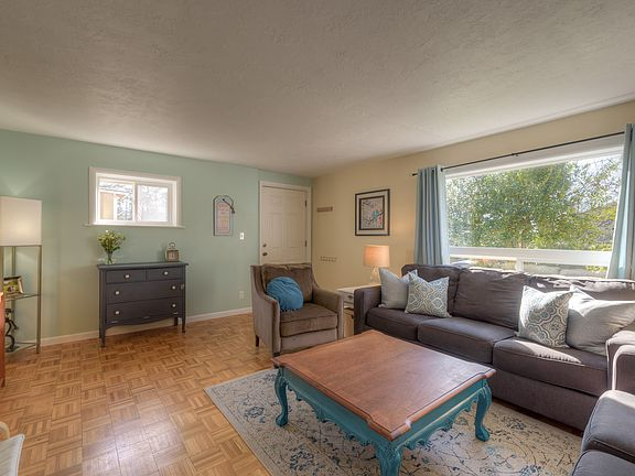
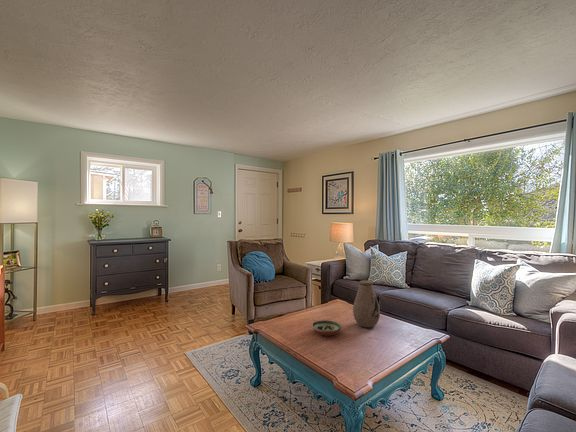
+ decorative bowl (326, 329)
+ vase (366, 303)
